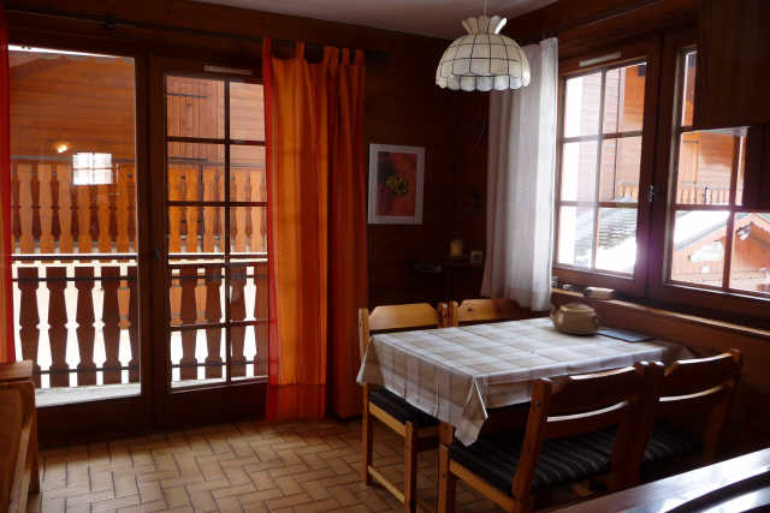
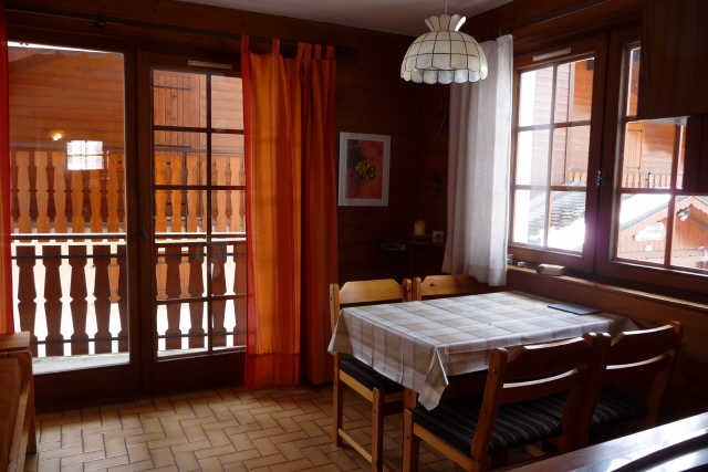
- teapot (575, 316)
